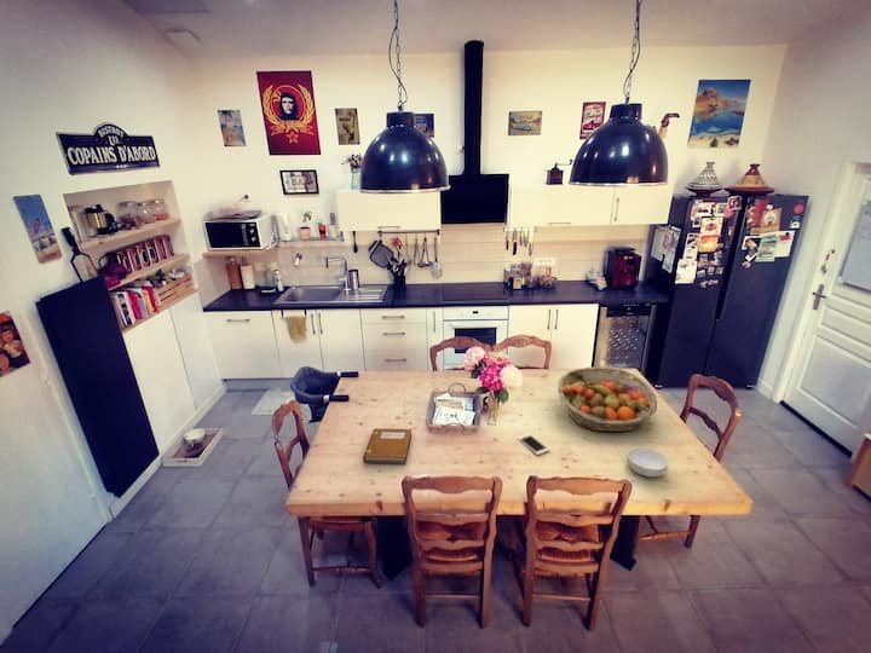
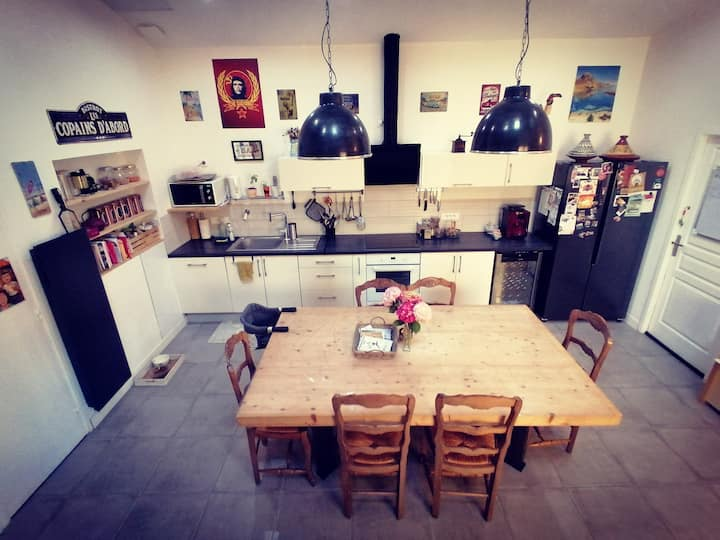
- cereal bowl (646, 463)
- fruit basket (605, 399)
- cell phone (532, 443)
- notebook (388, 444)
